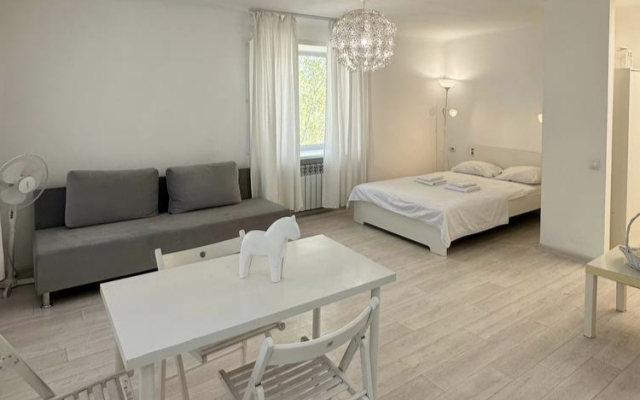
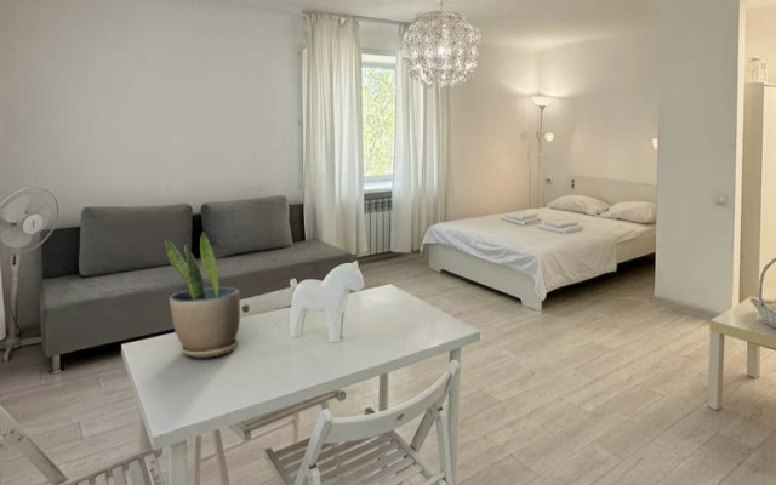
+ potted plant (205, 290)
